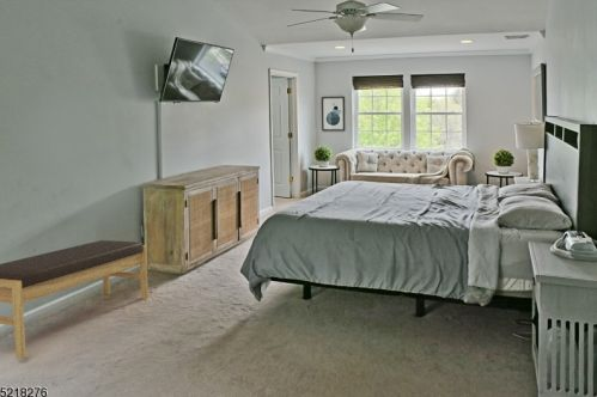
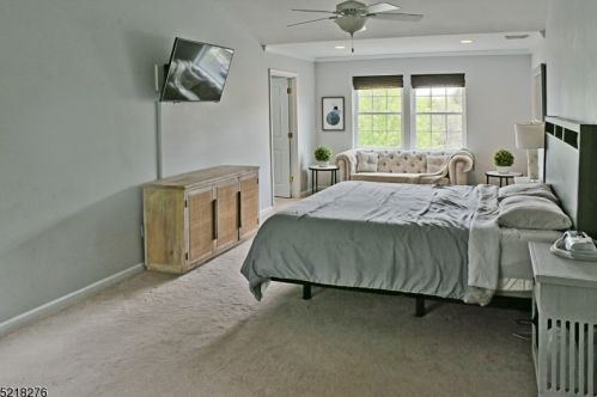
- bench (69, 287)
